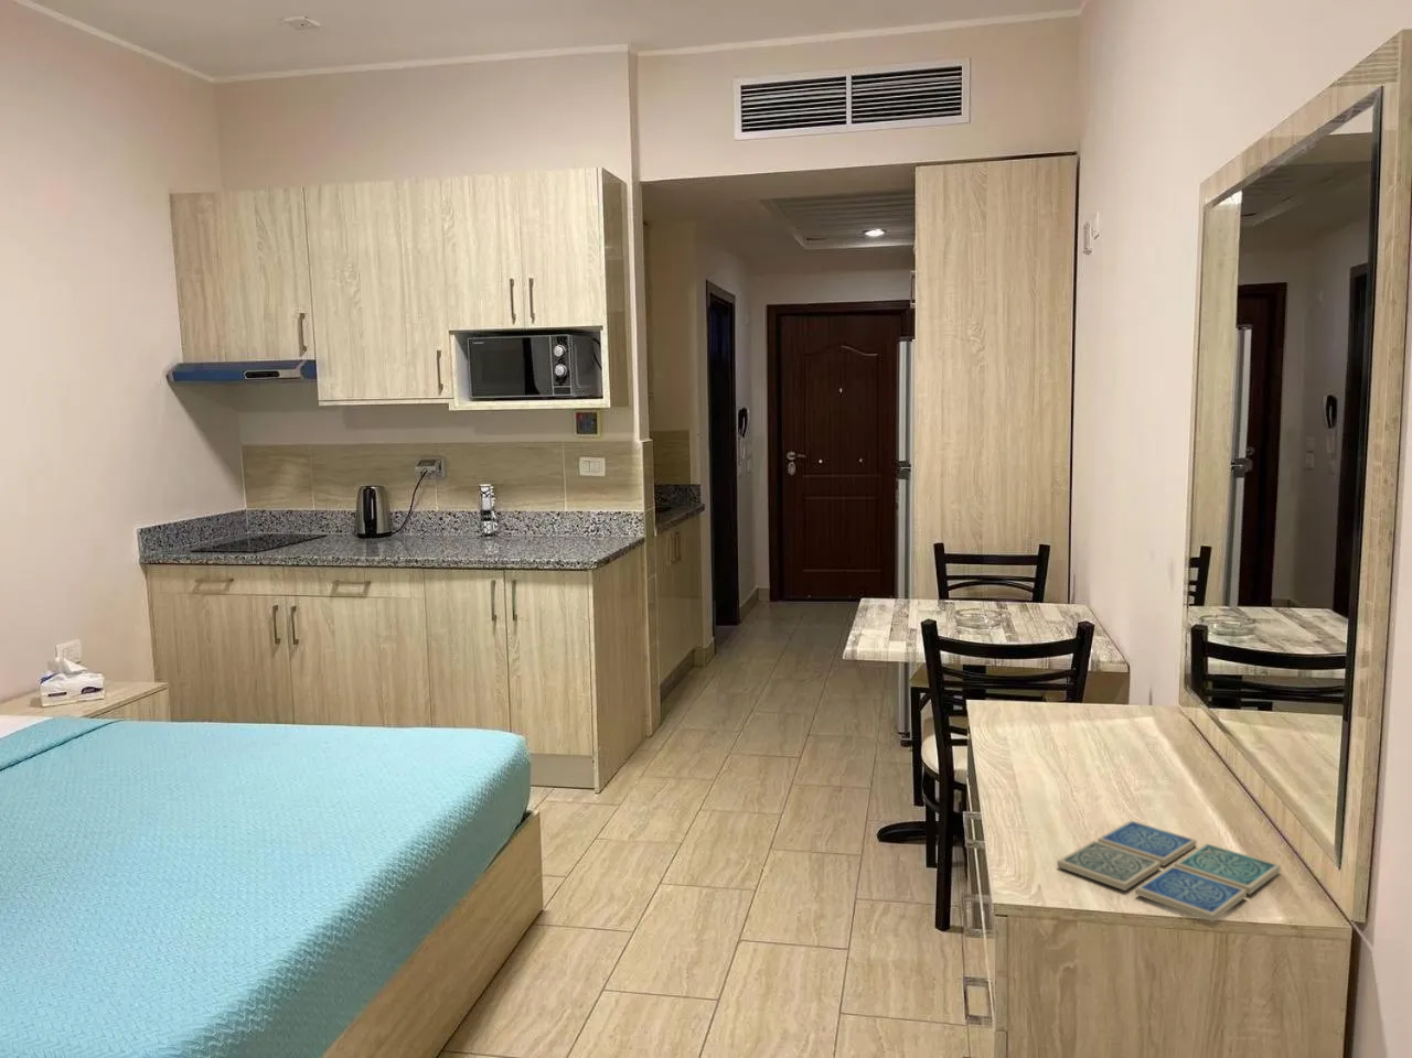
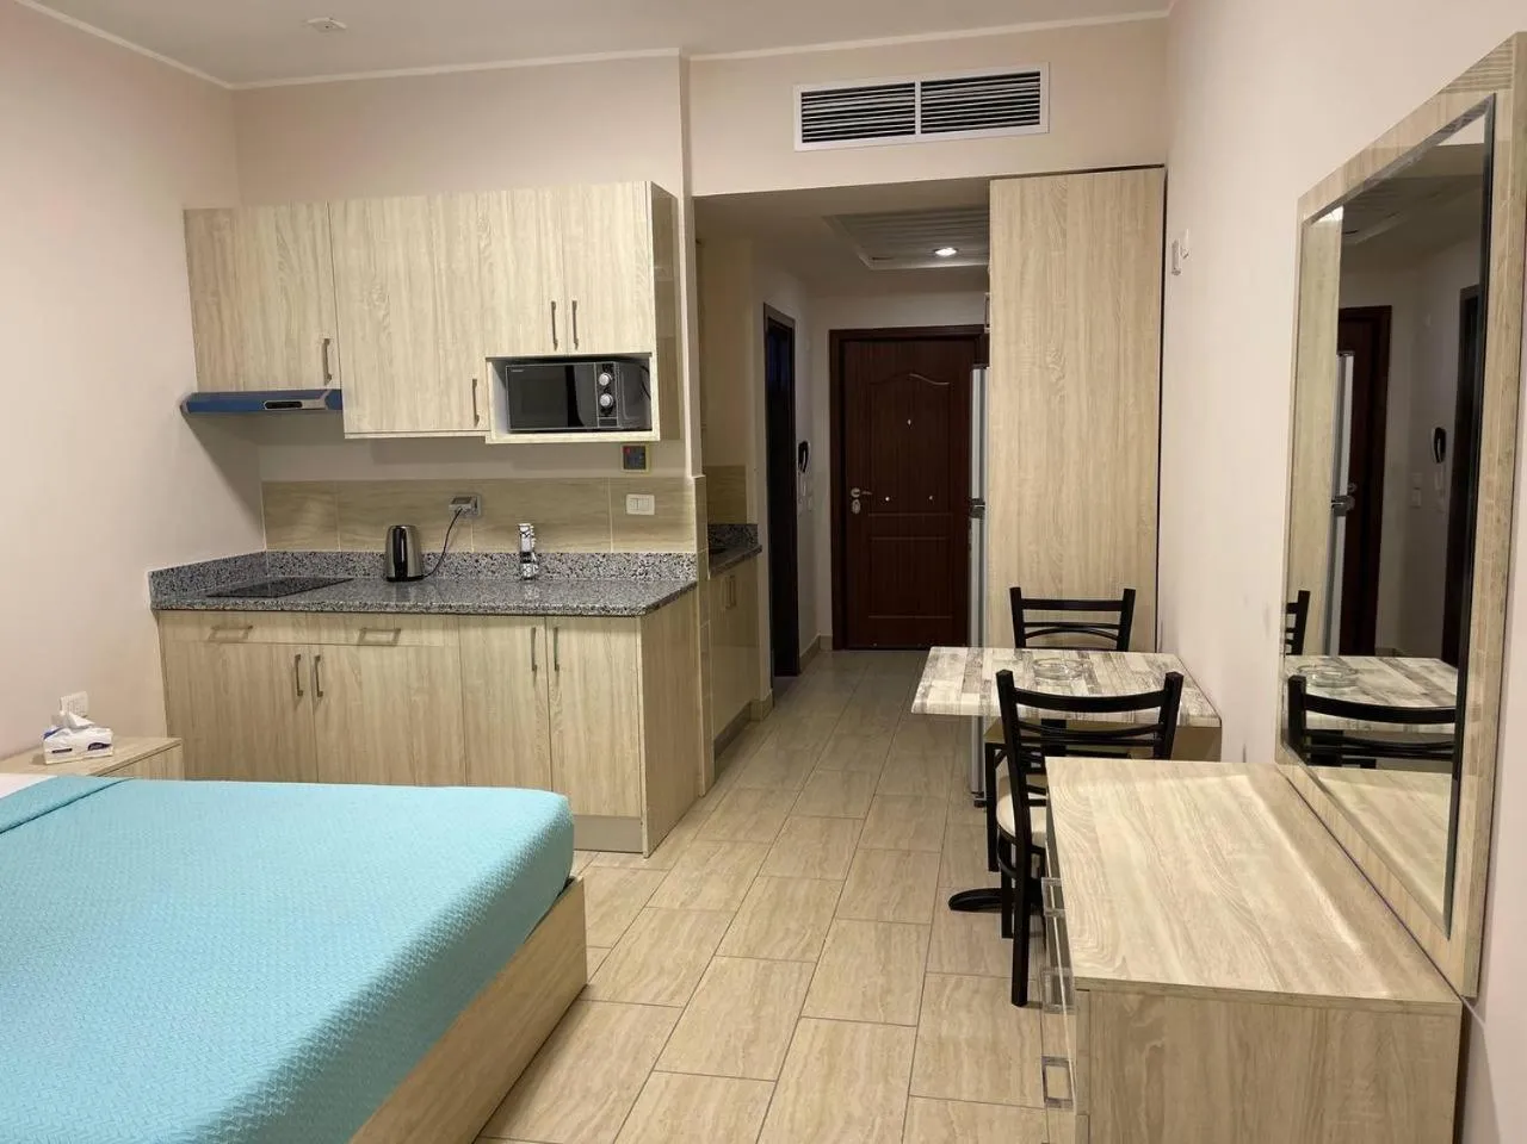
- drink coaster (1166, 864)
